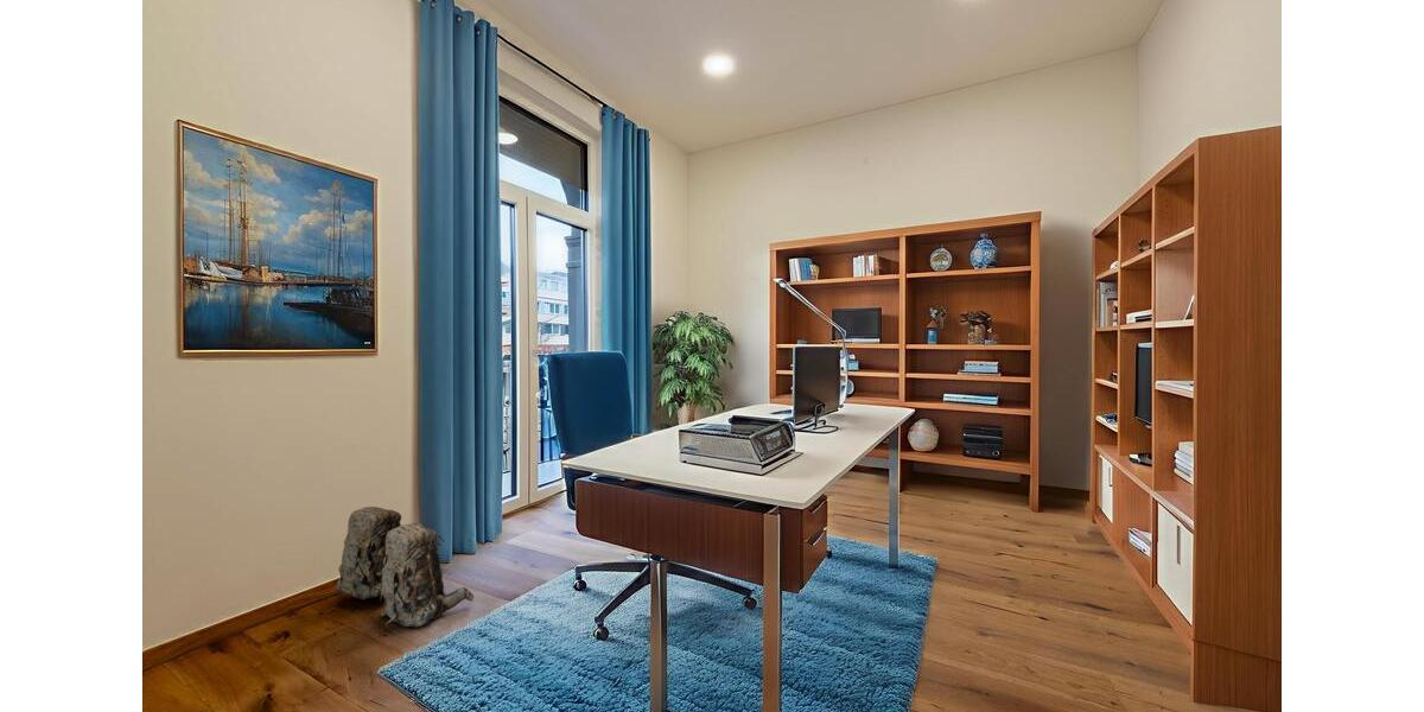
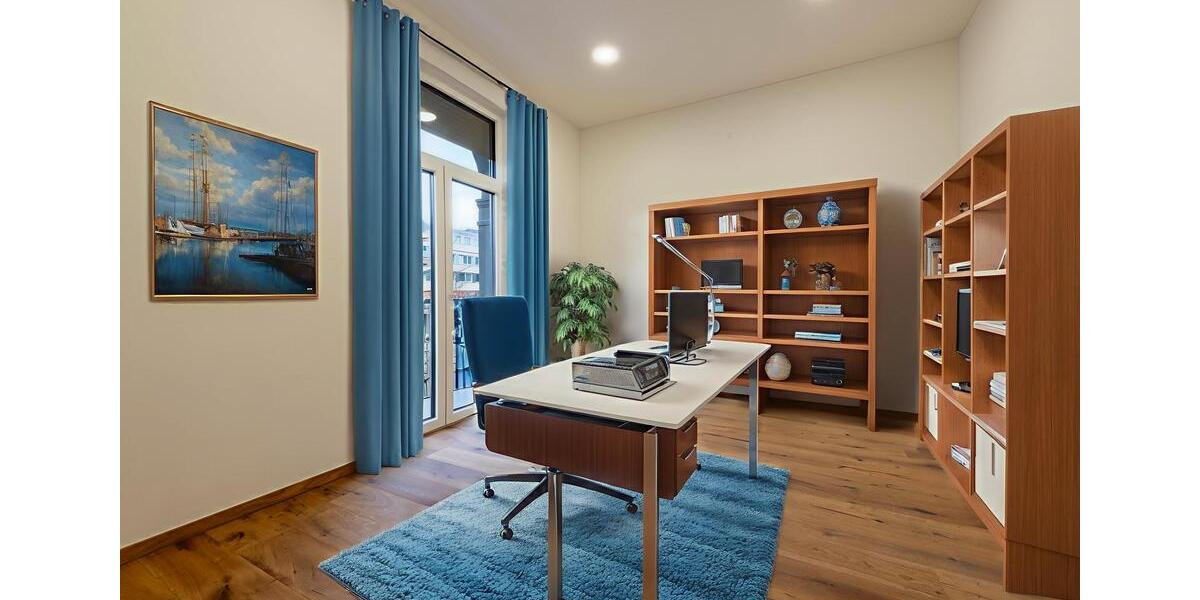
- backpack (396, 559)
